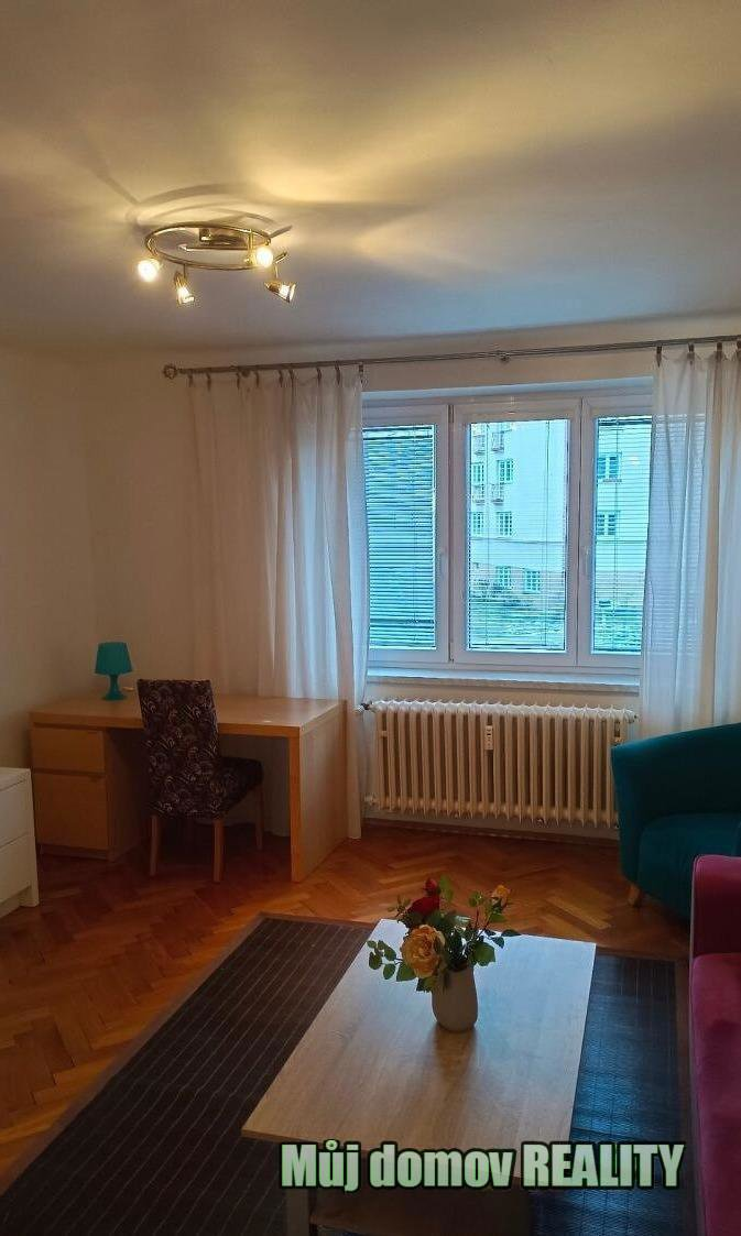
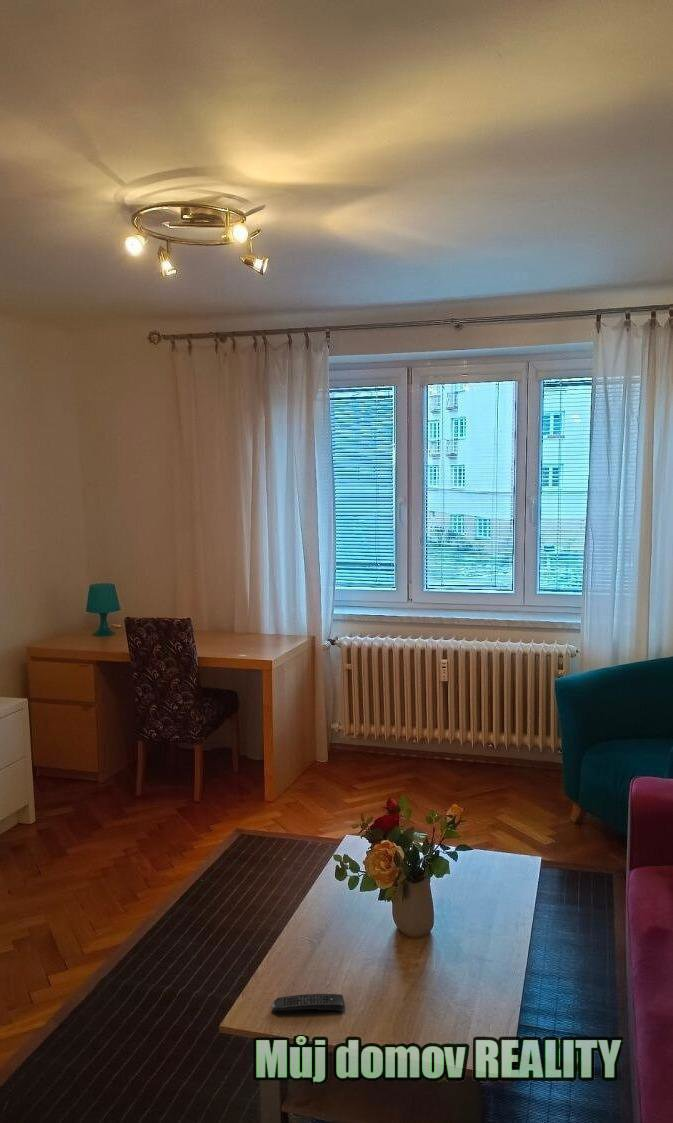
+ remote control (307, 1003)
